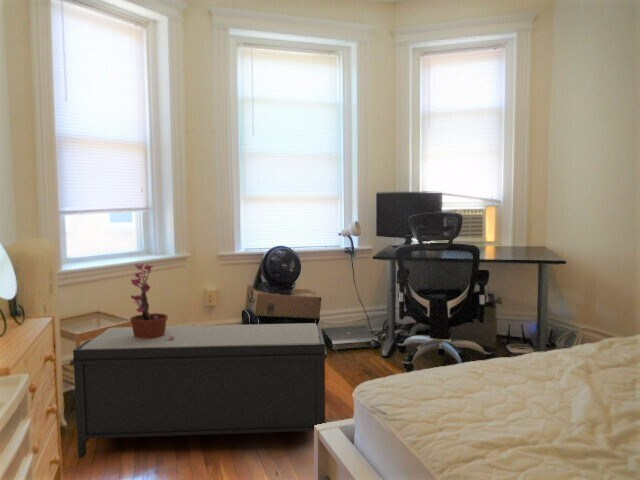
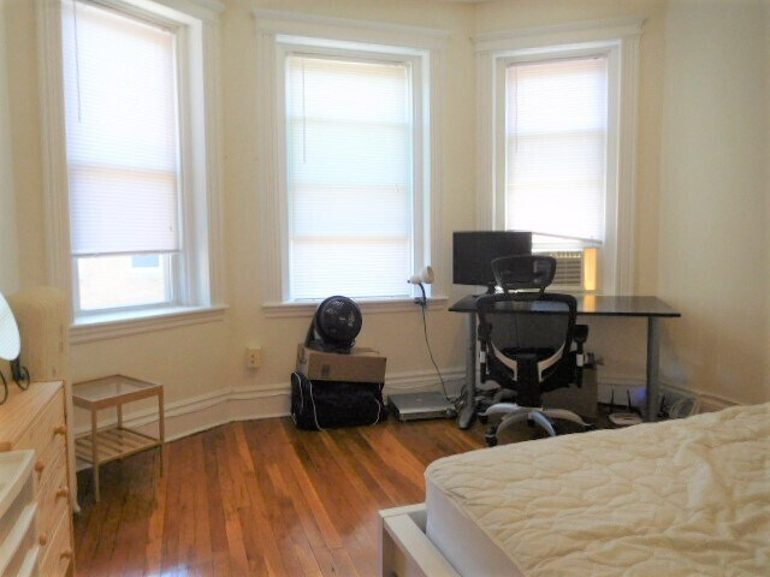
- potted plant (147, 299)
- bench (209, 384)
